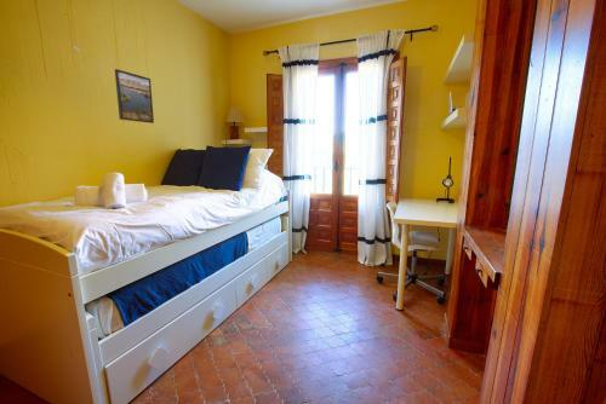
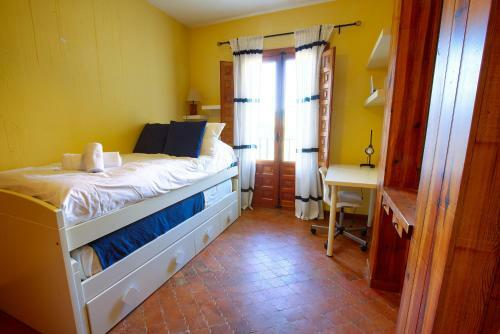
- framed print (135, 98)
